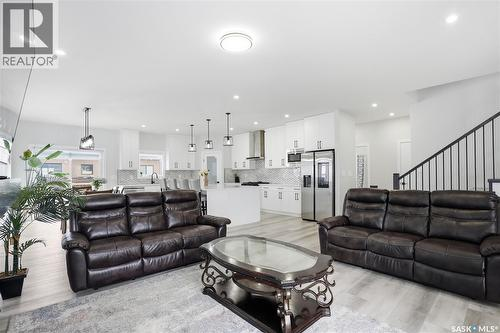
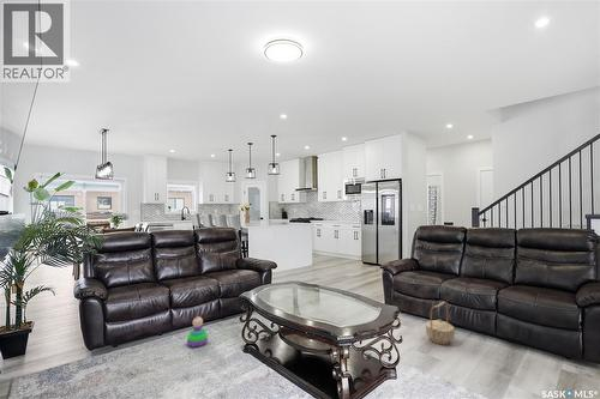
+ stacking toy (197, 330)
+ basket (439, 321)
